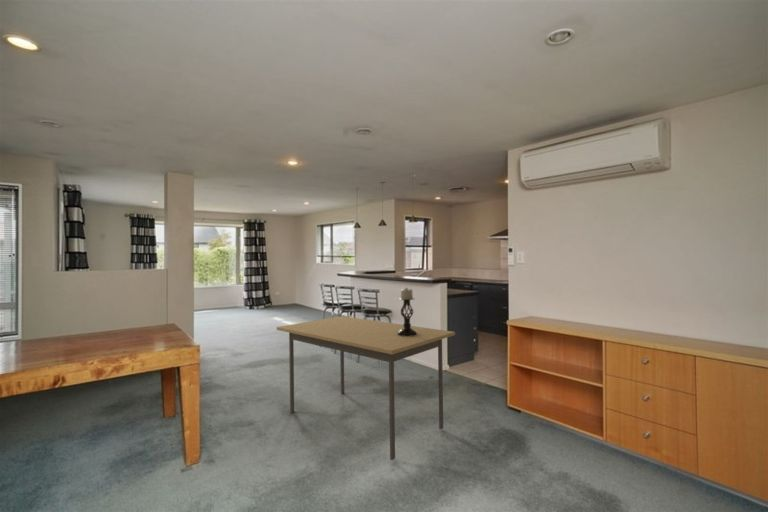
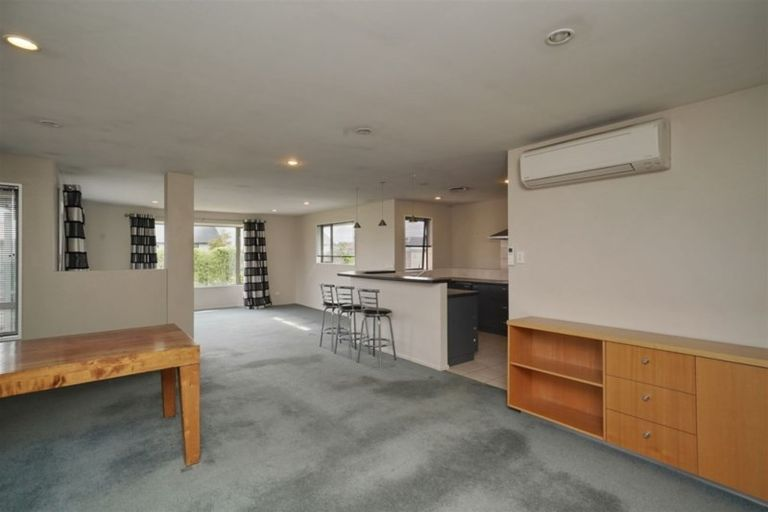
- candle holder (407, 310)
- dining table (343, 374)
